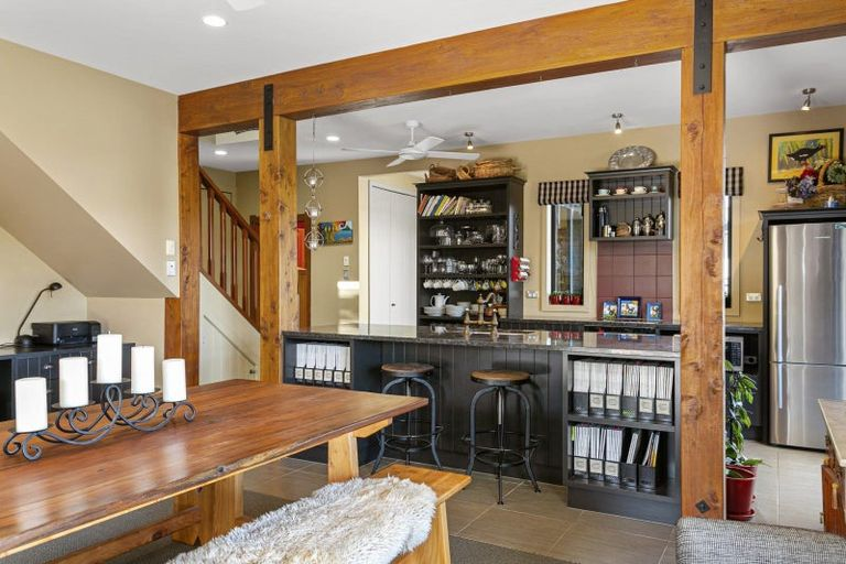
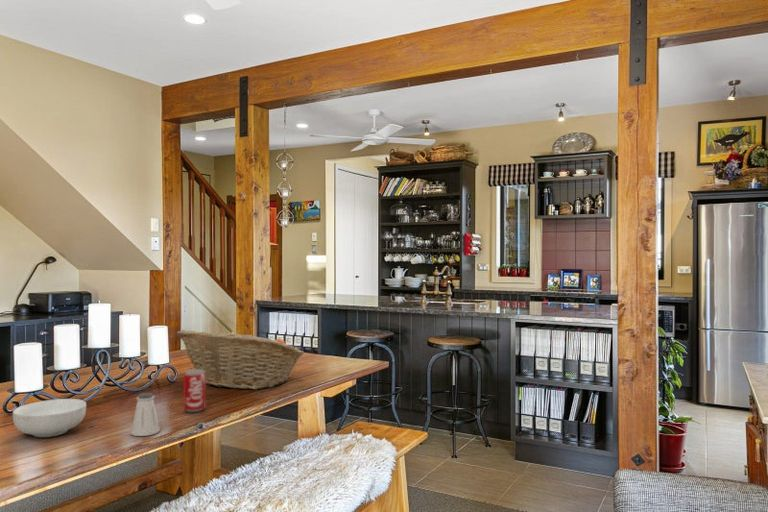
+ fruit basket (240, 354)
+ cereal bowl (50, 419)
+ beverage can (194, 390)
+ saltshaker (145, 413)
